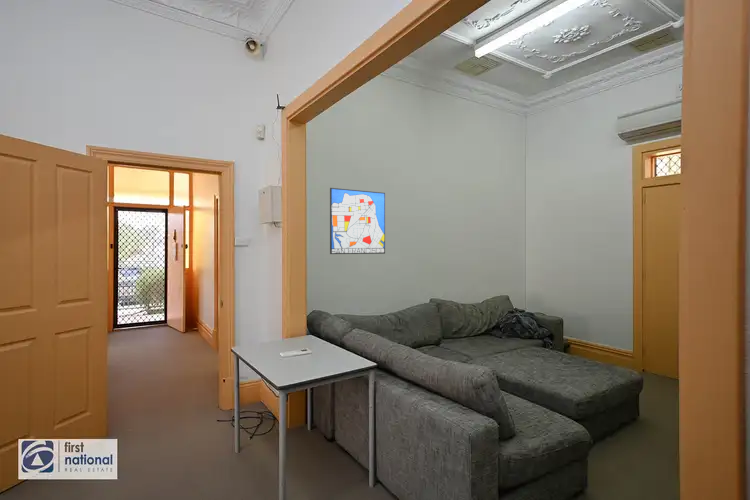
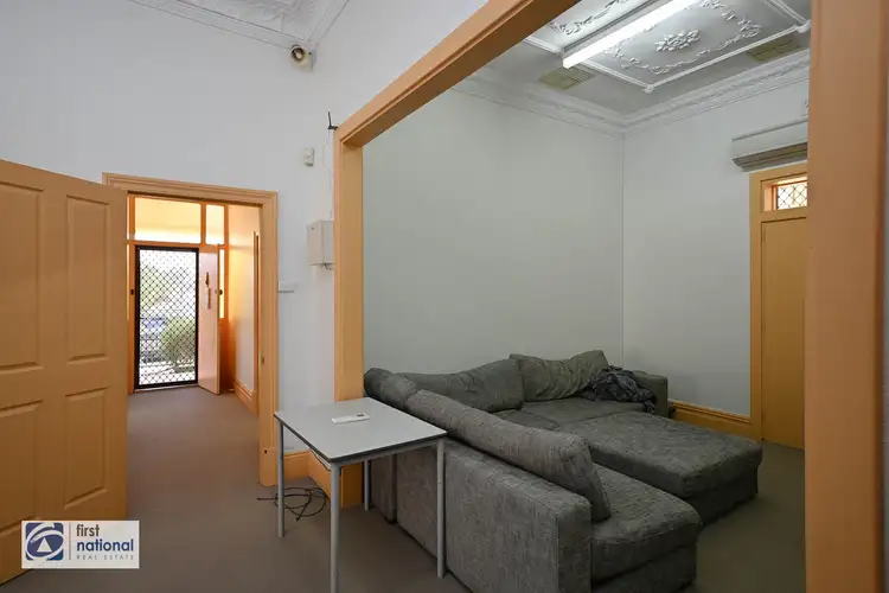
- wall art (358, 222)
